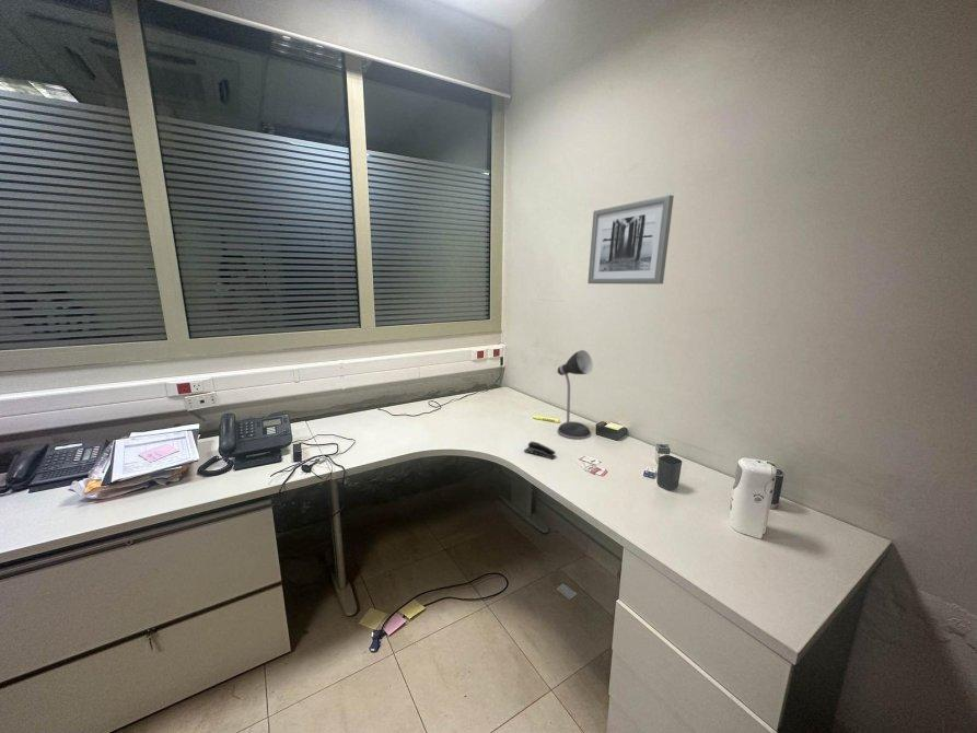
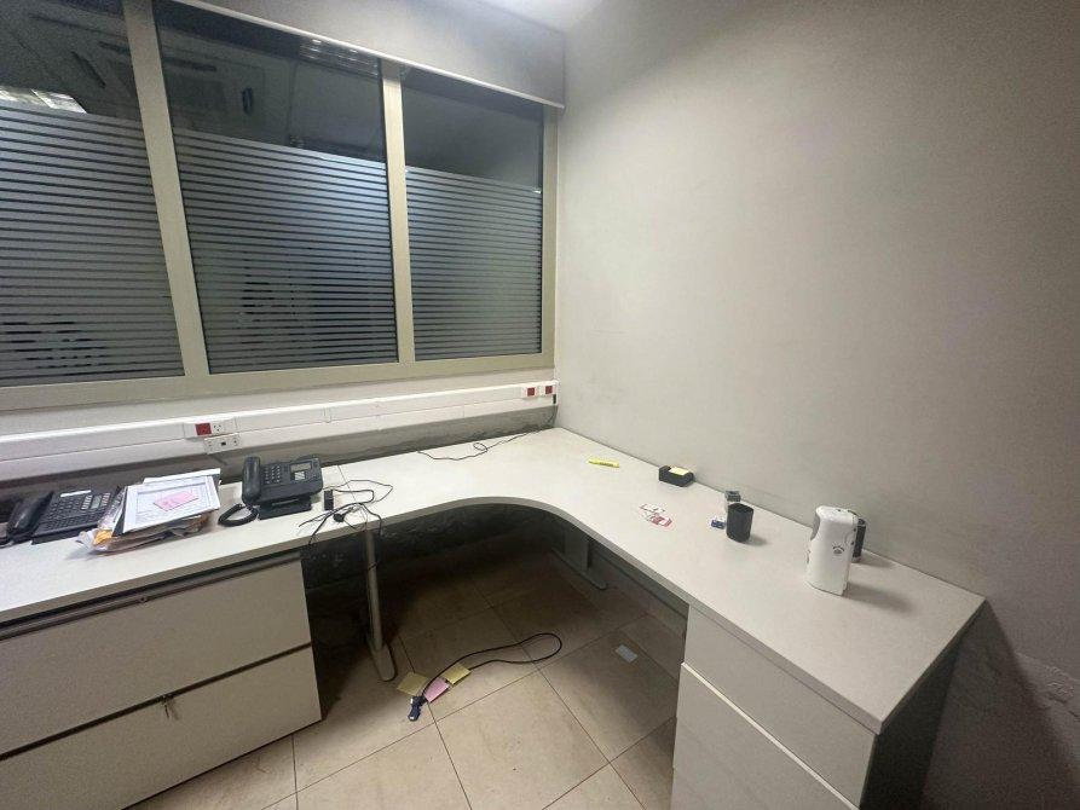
- wall art (625, 244)
- stapler (539, 449)
- desk lamp (569, 391)
